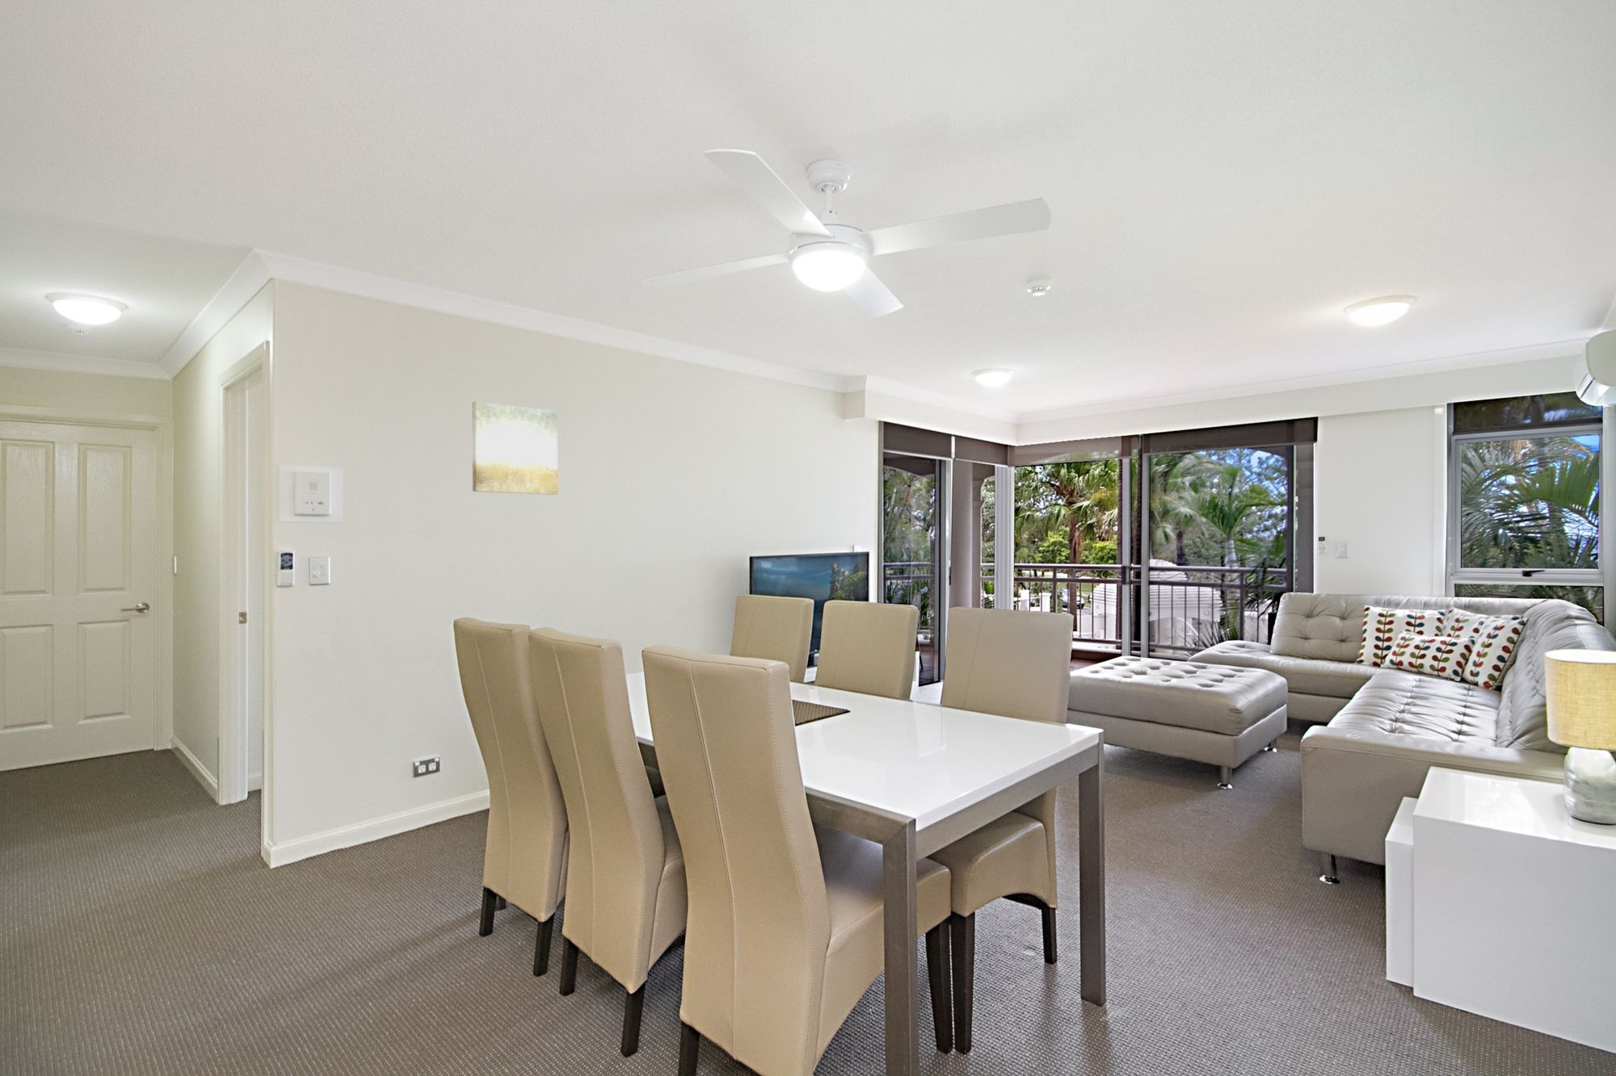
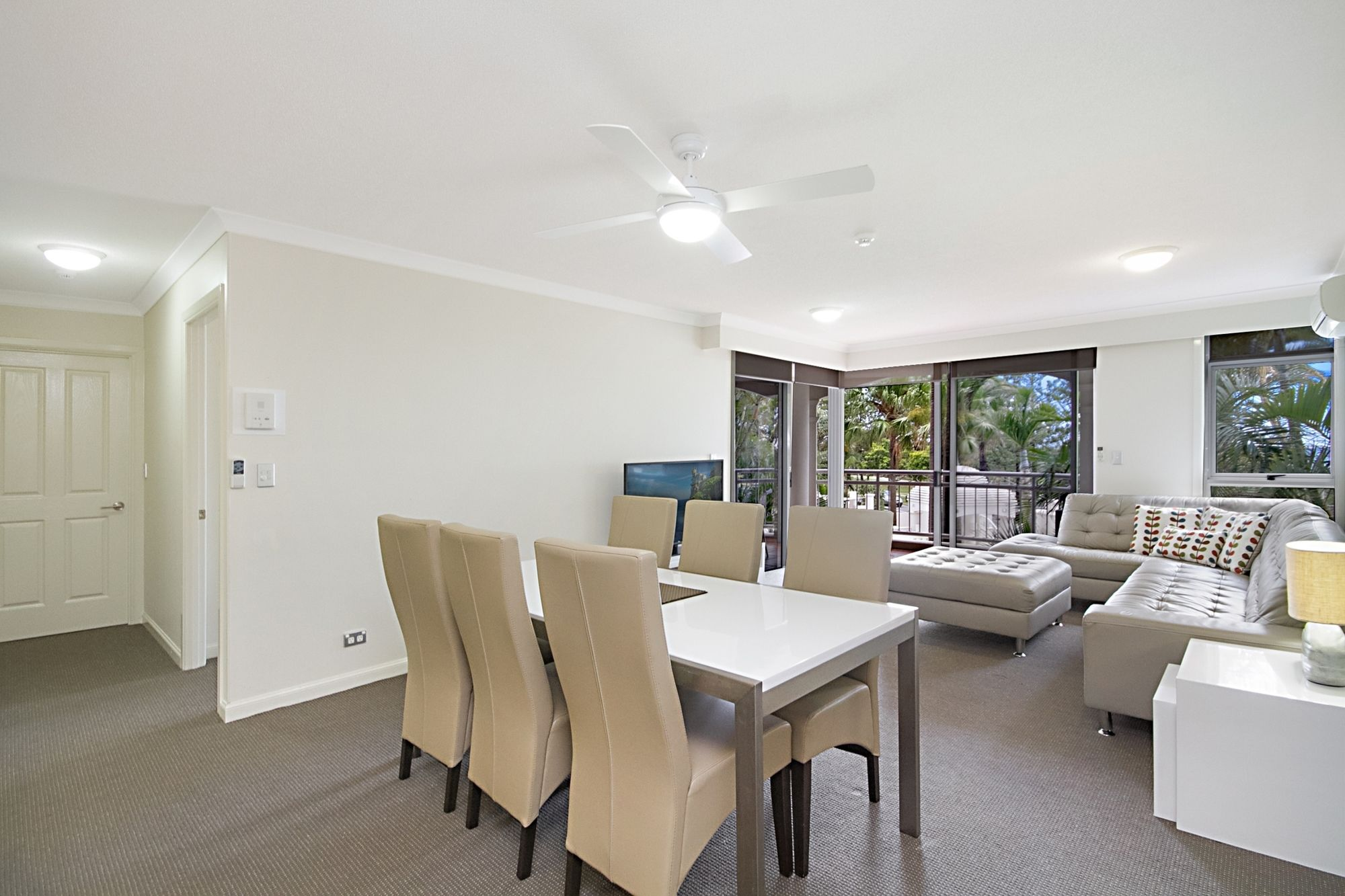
- wall art (517, 449)
